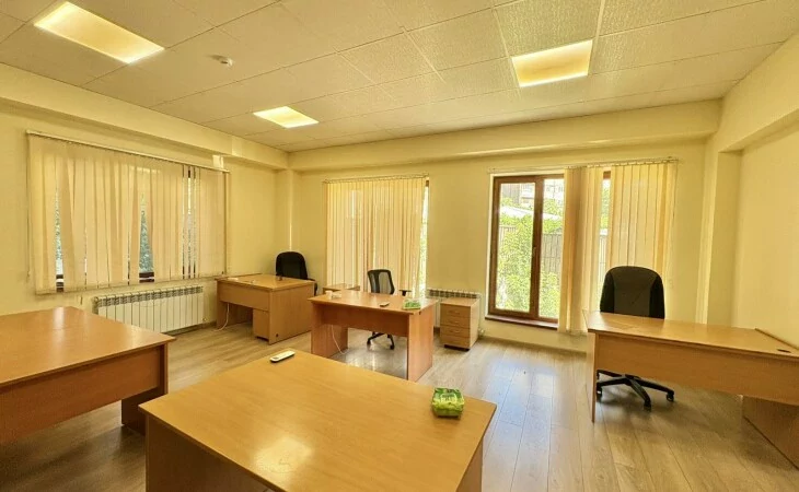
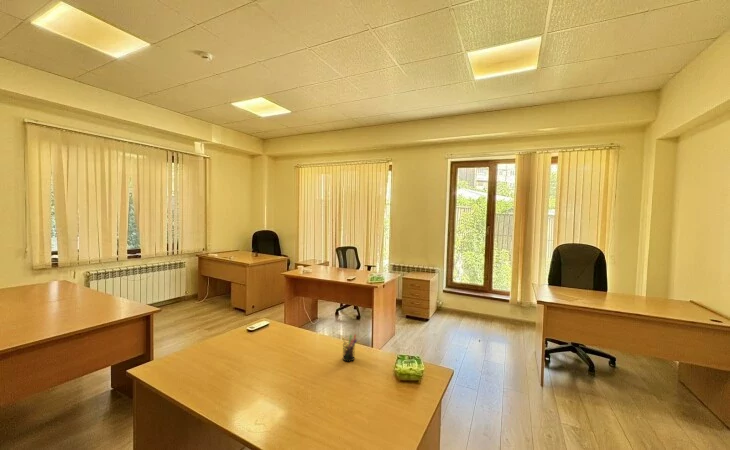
+ pen holder (349, 345)
